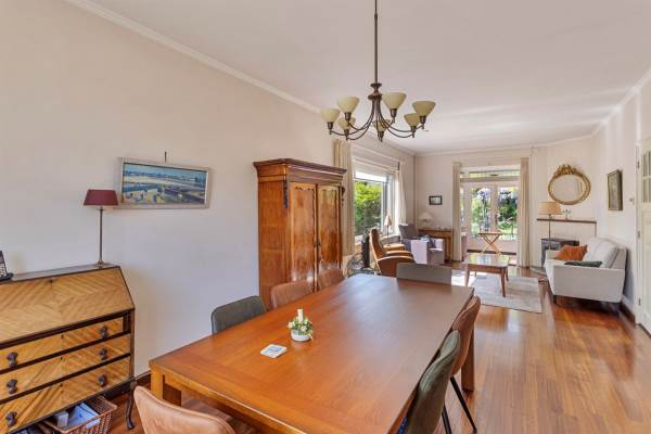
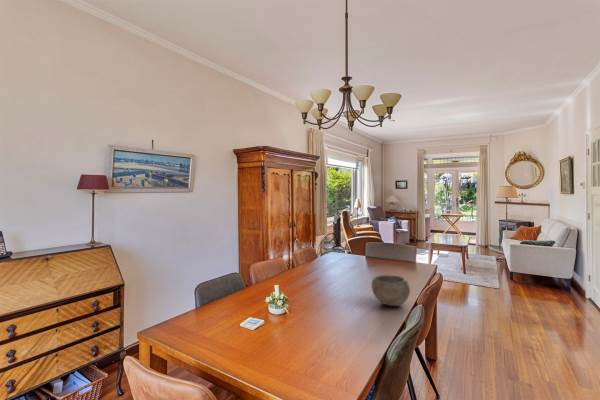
+ bowl (390, 291)
